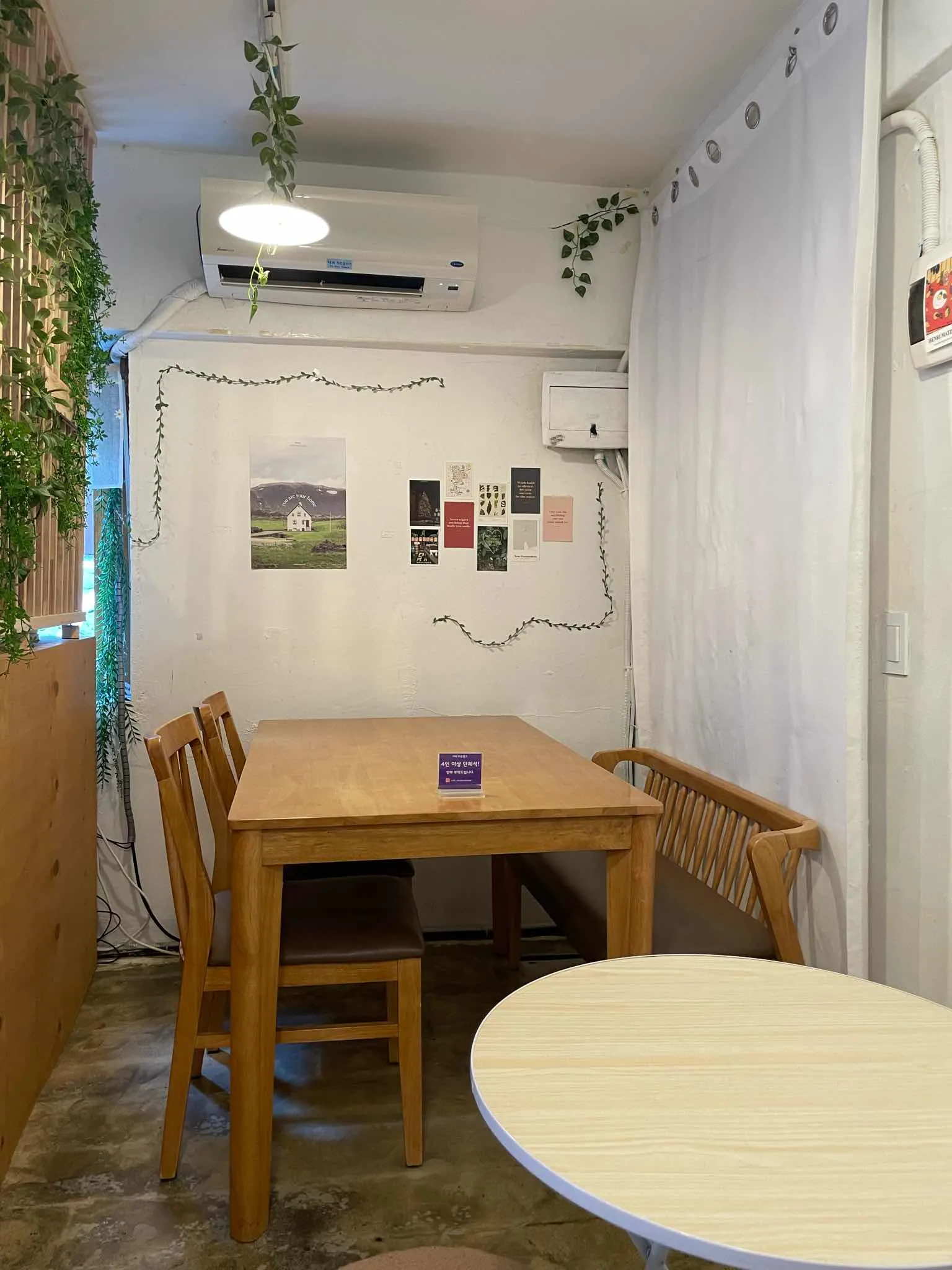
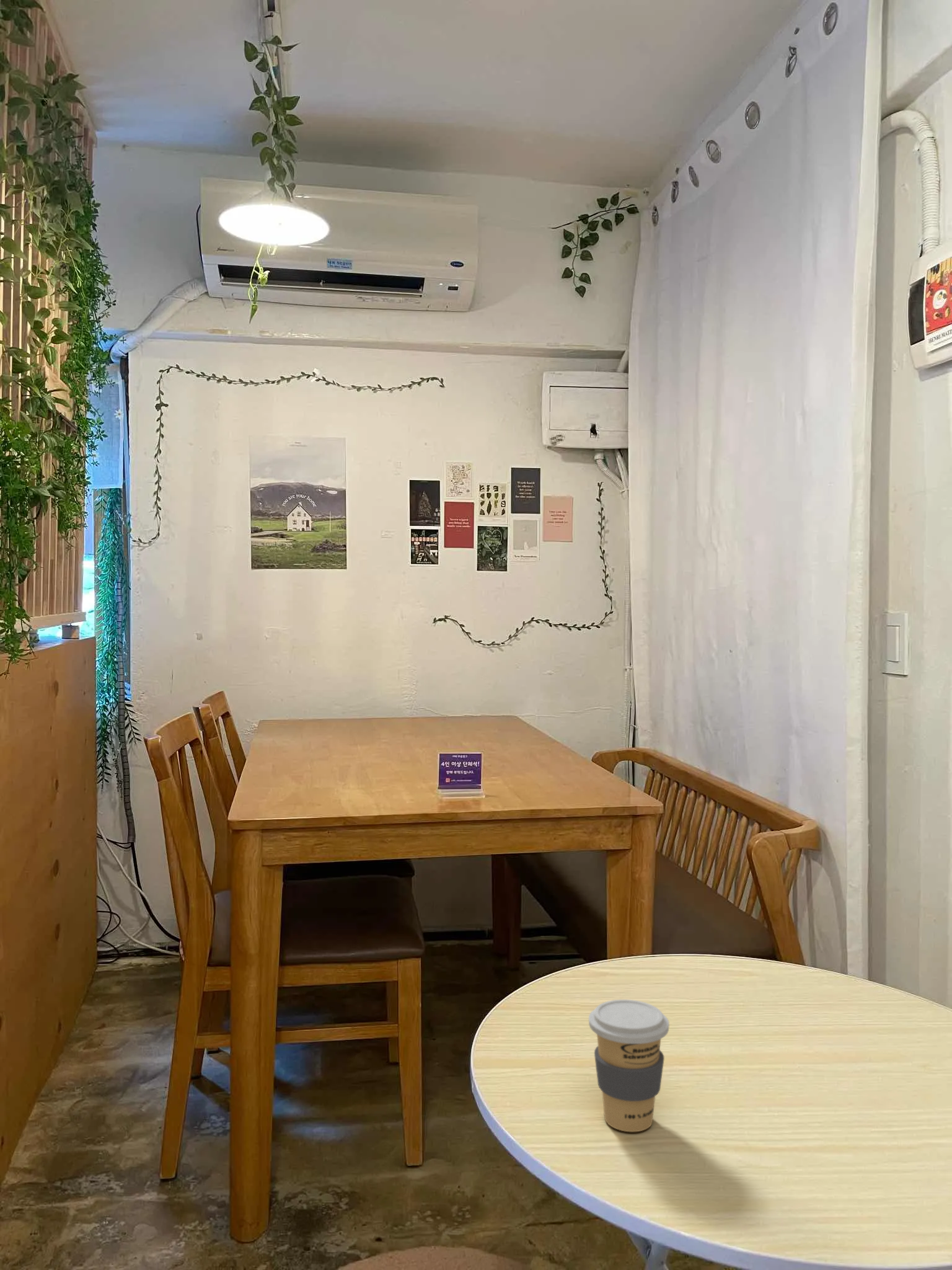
+ coffee cup (628, 1066)
